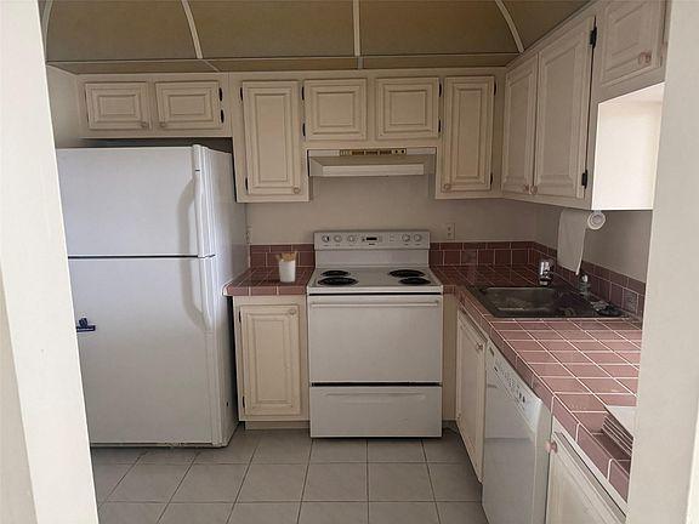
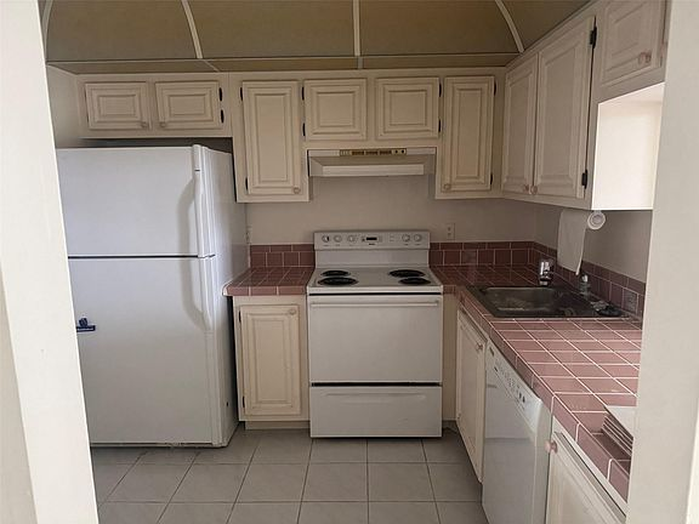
- utensil holder (288, 266)
